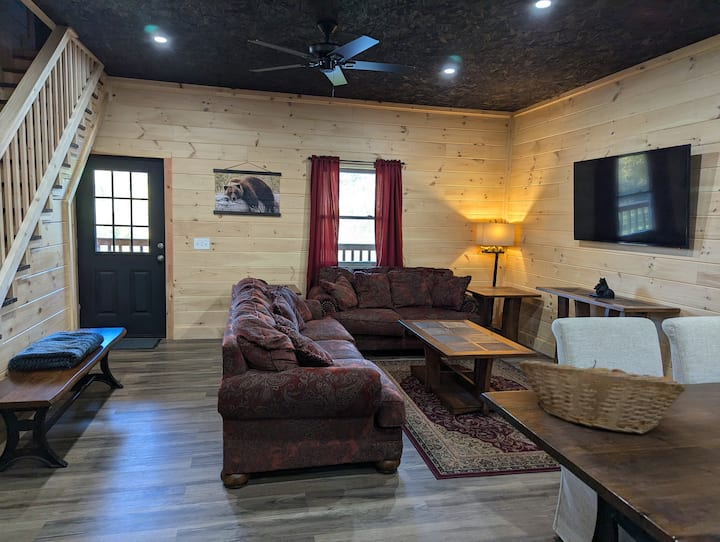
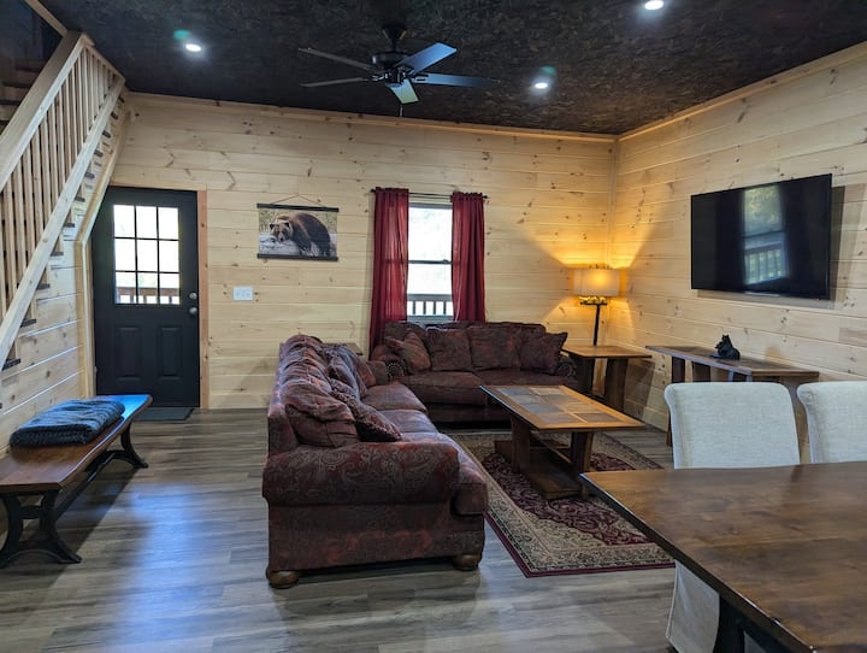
- fruit basket (594, 386)
